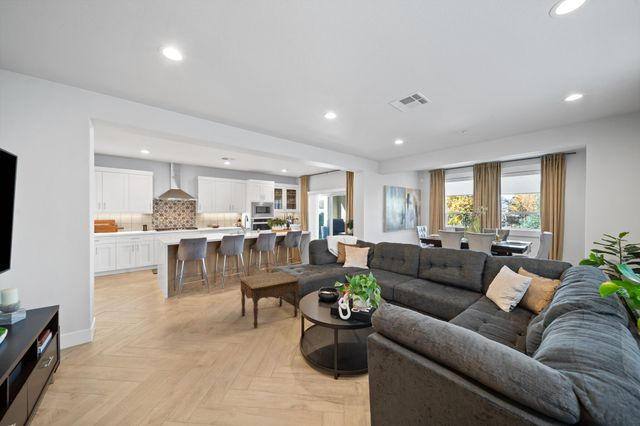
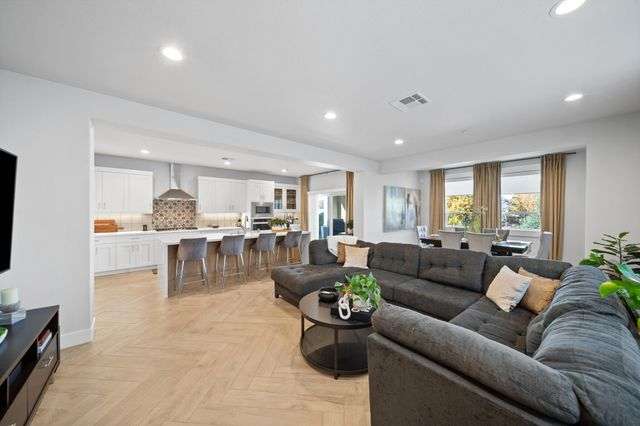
- side table (269, 296)
